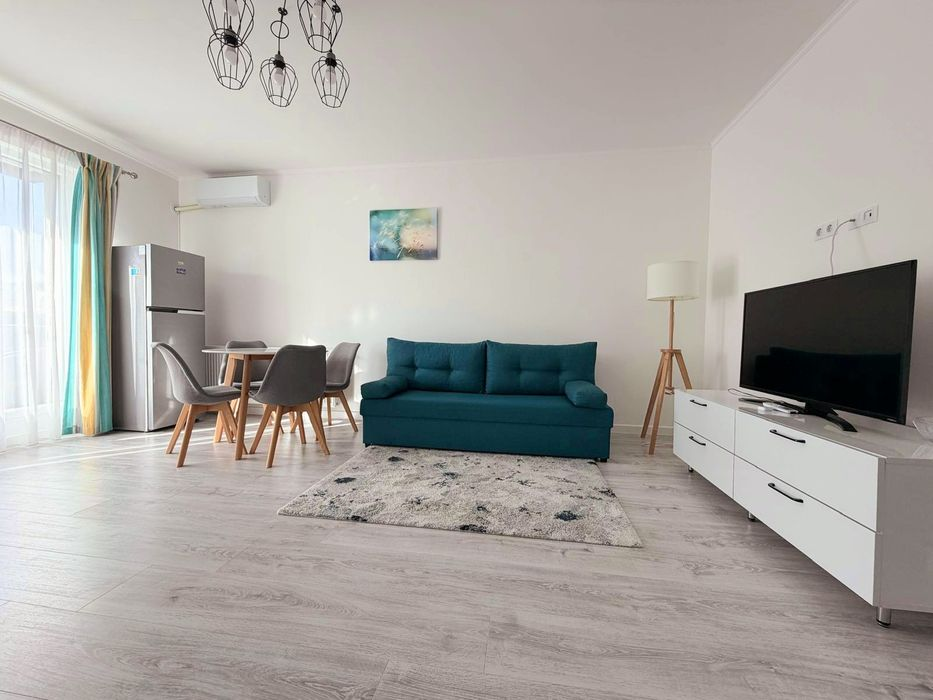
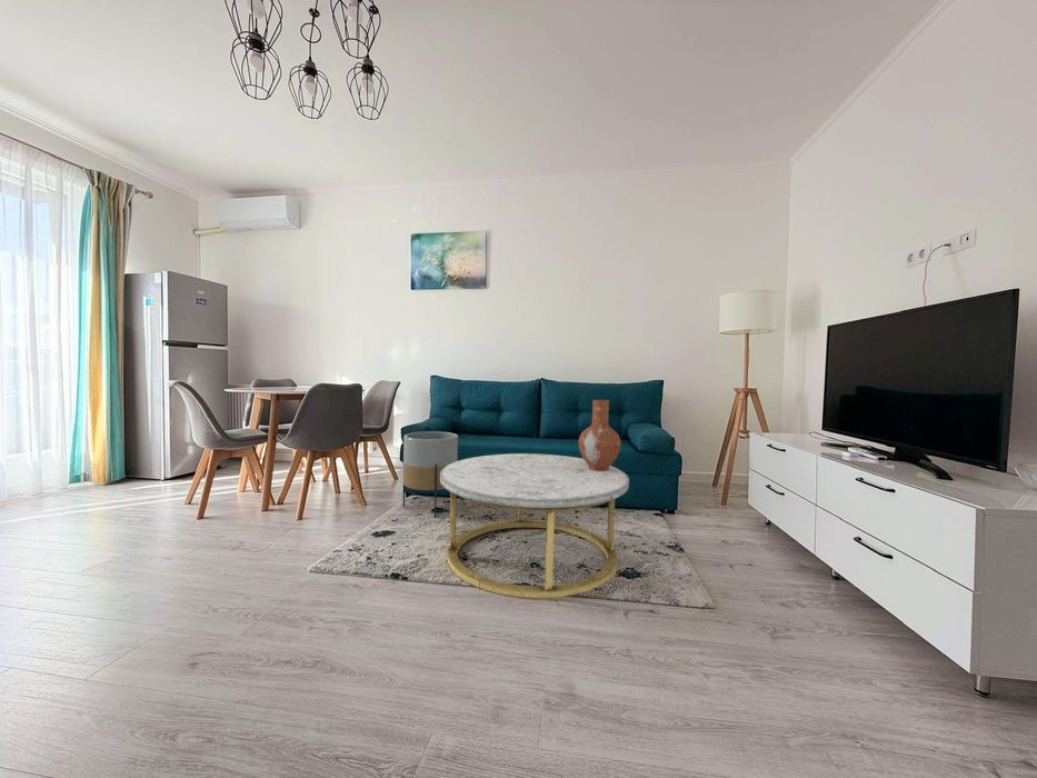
+ coffee table (532, 510)
+ vase (599, 433)
+ planter (429, 471)
